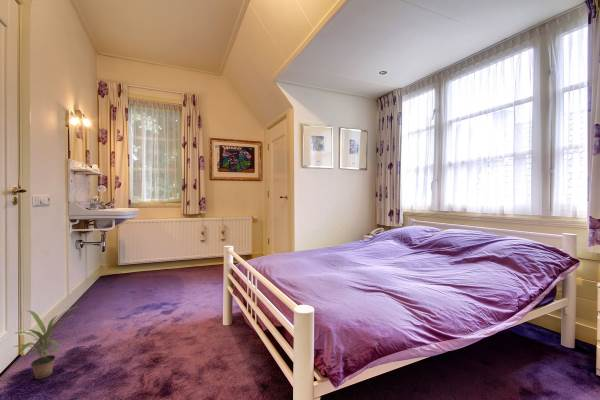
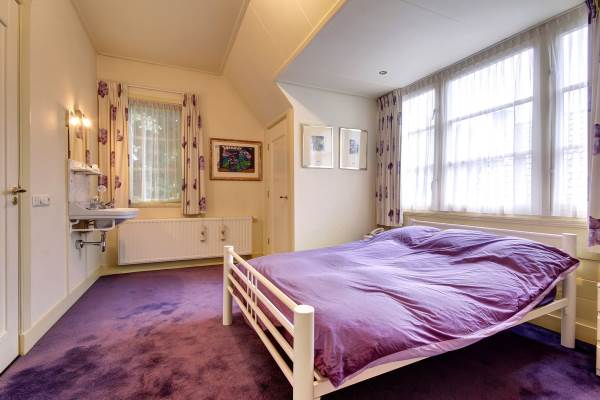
- potted plant (47, 342)
